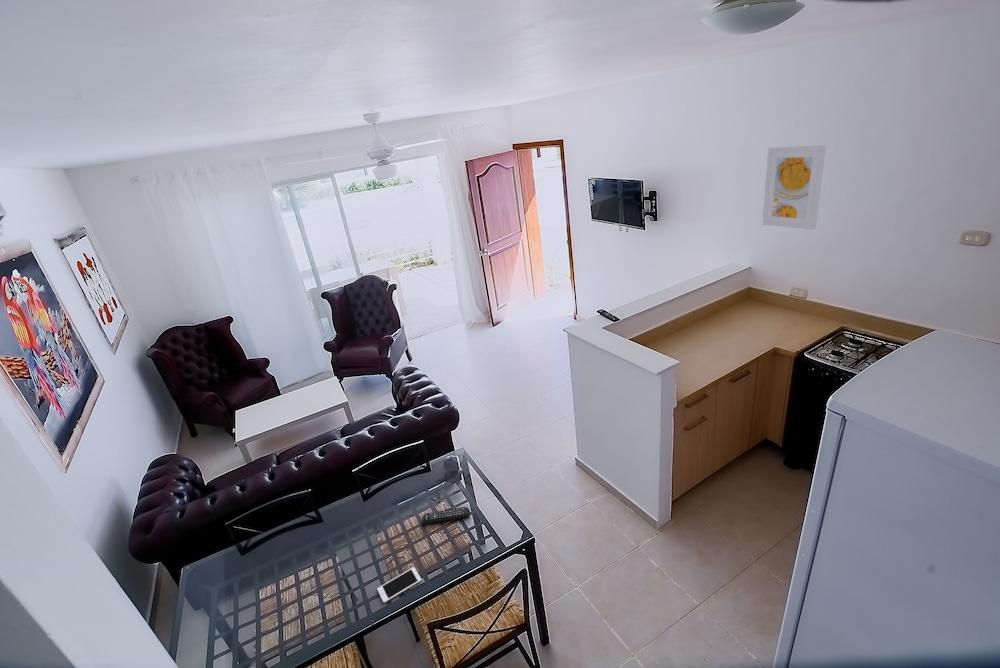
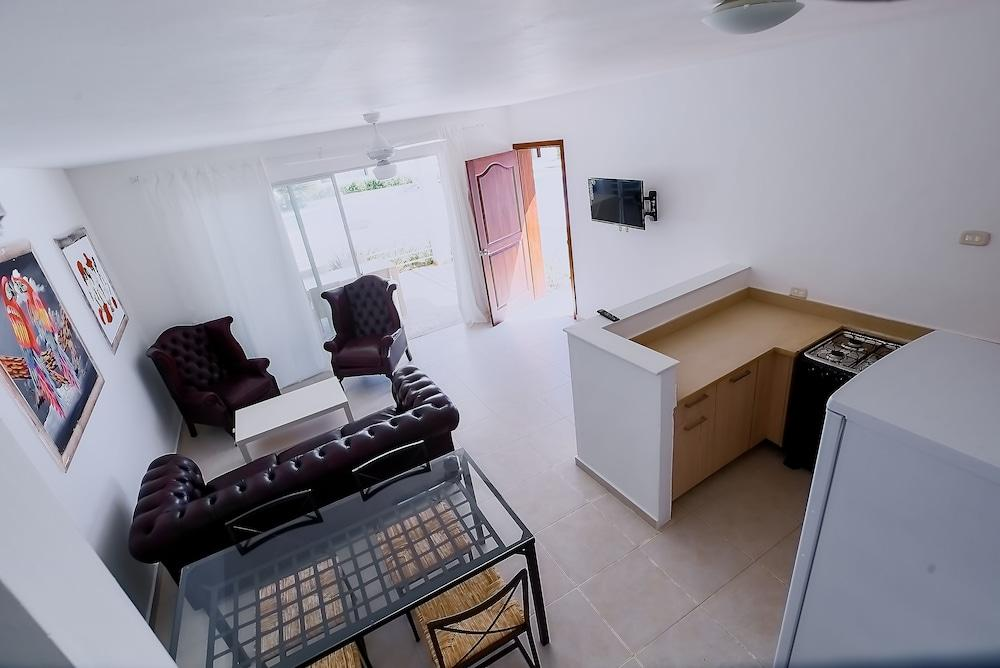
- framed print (791, 187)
- remote control (445, 515)
- cell phone (399, 584)
